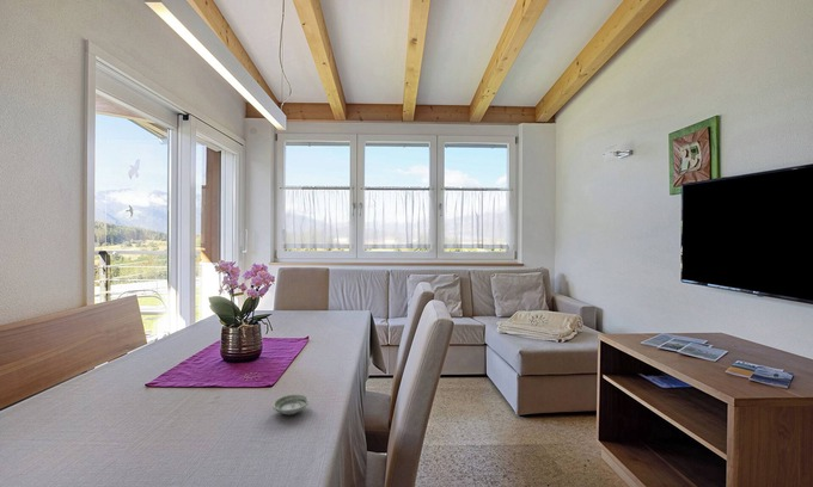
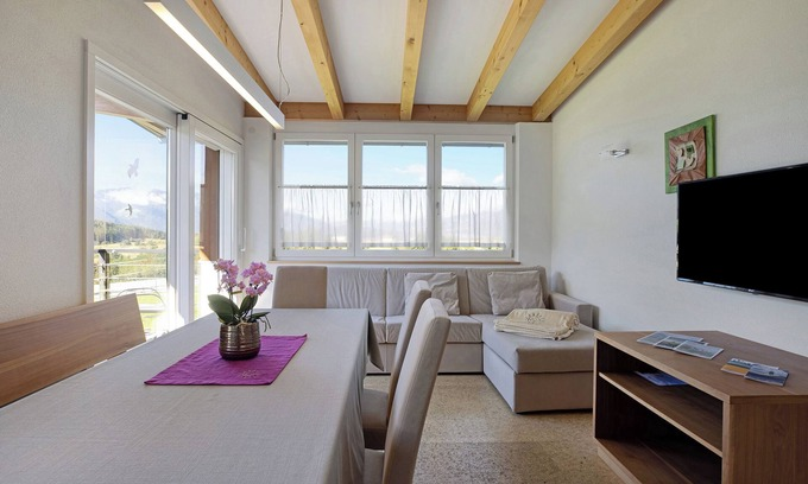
- saucer (291, 406)
